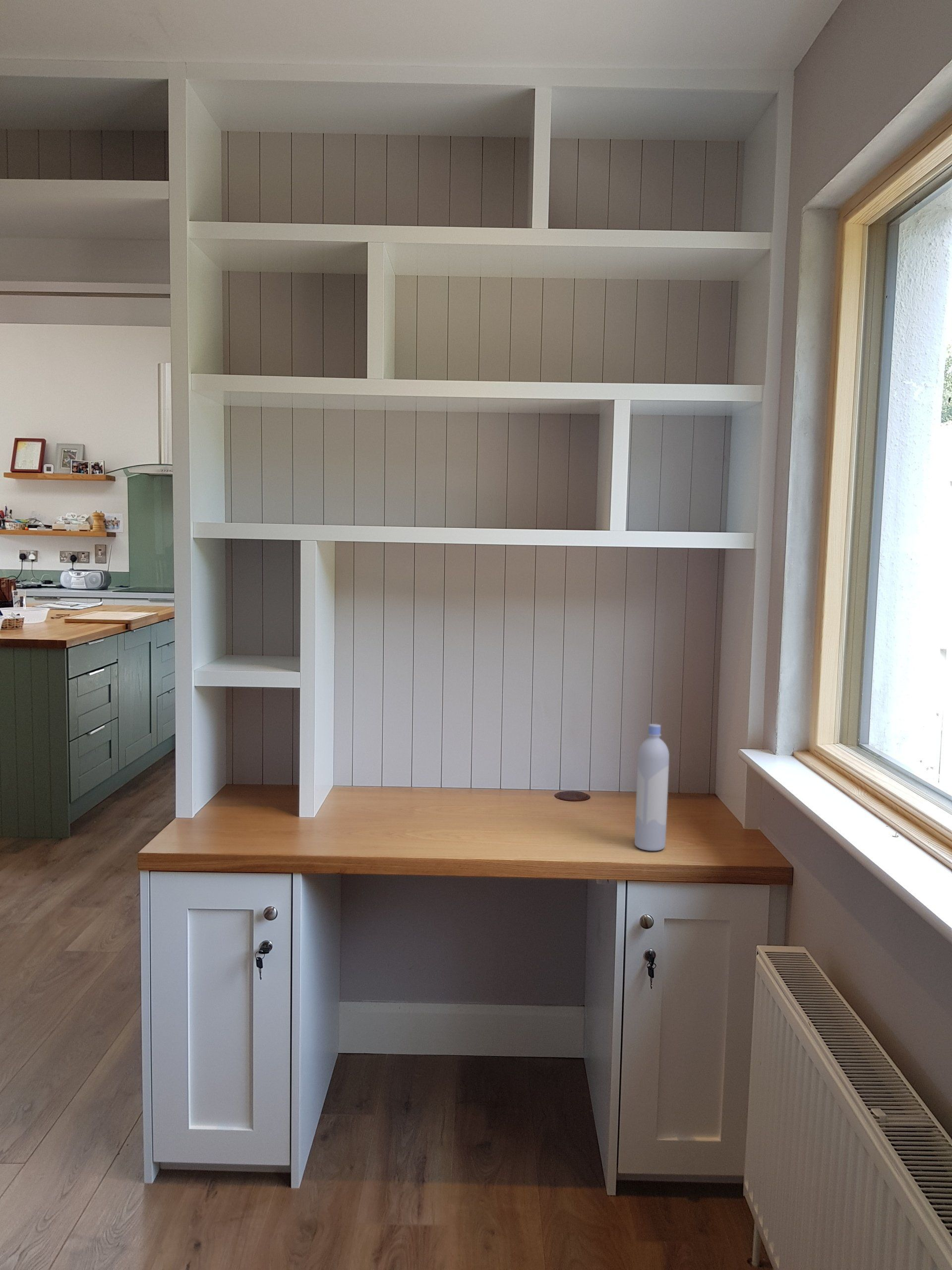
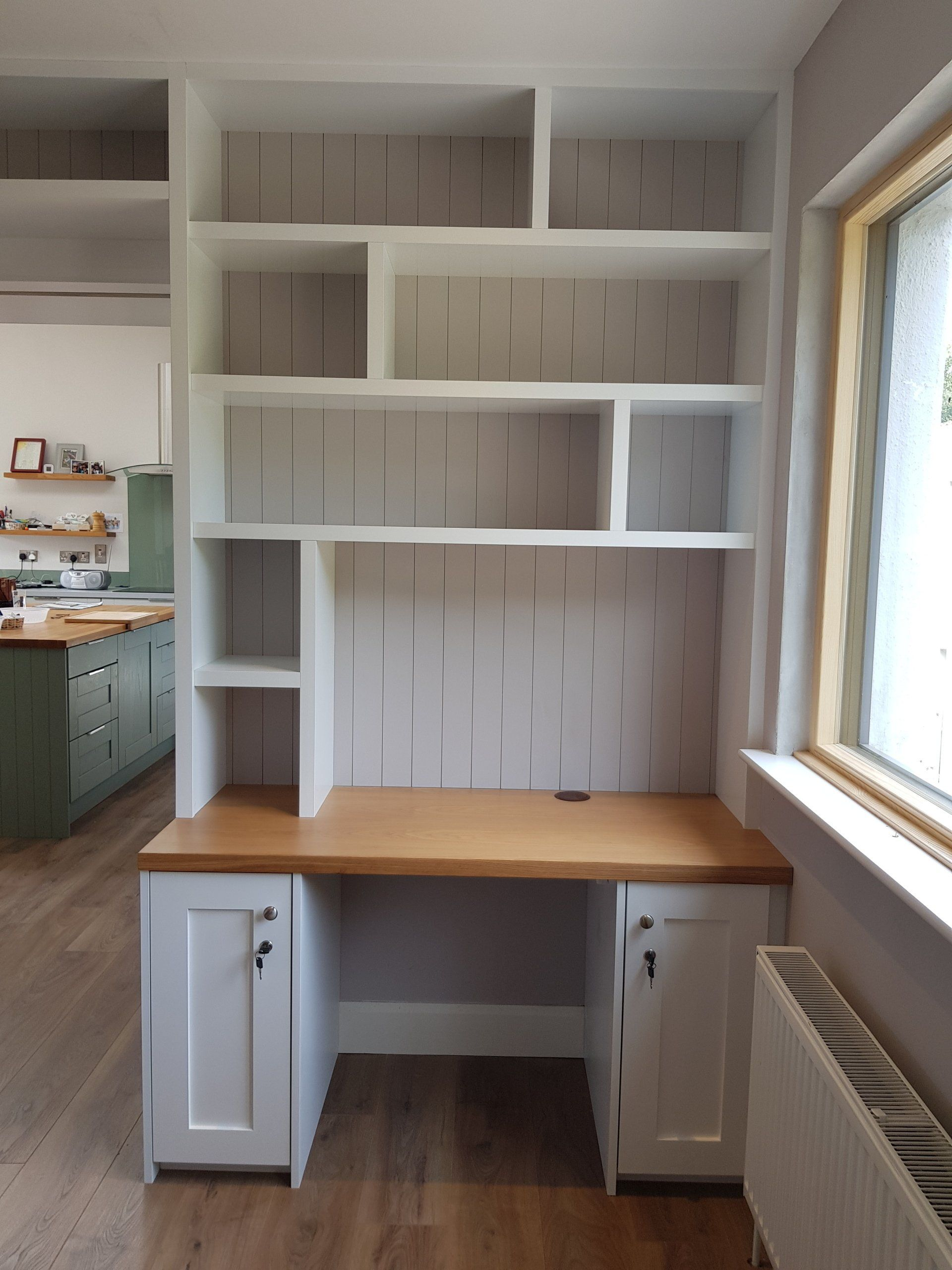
- bottle (652, 786)
